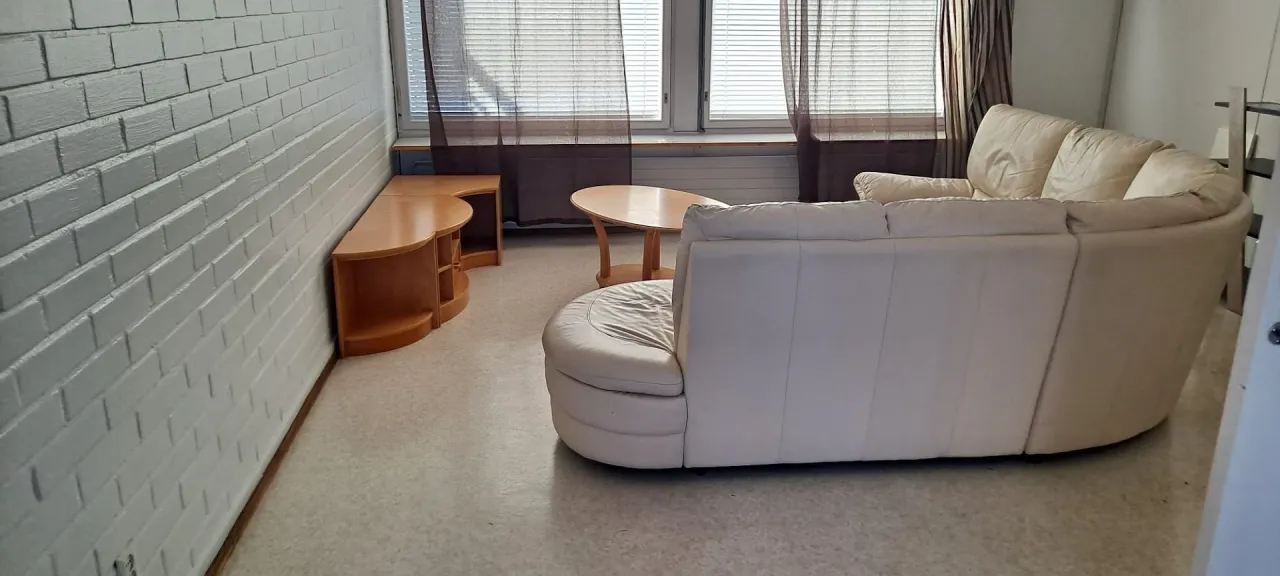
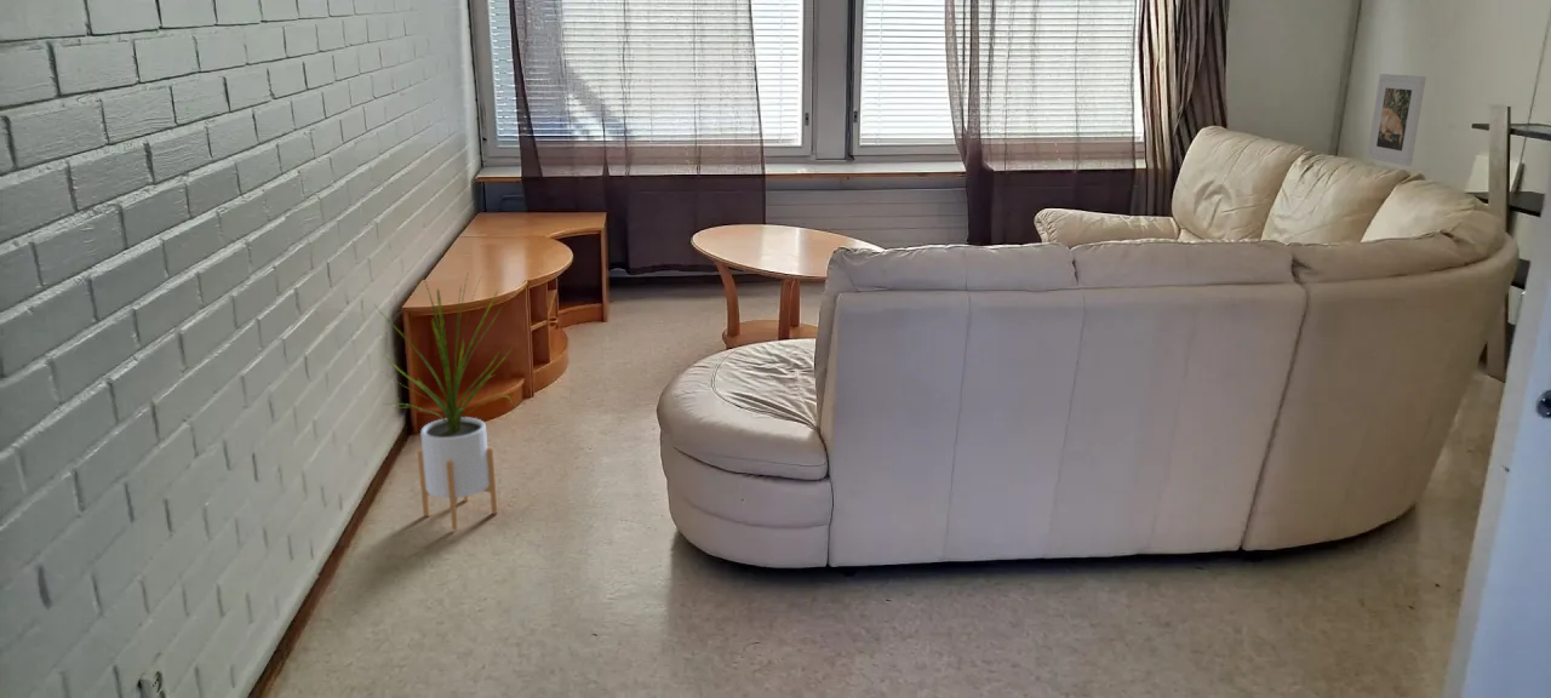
+ house plant (448, 399)
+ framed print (1395, 119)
